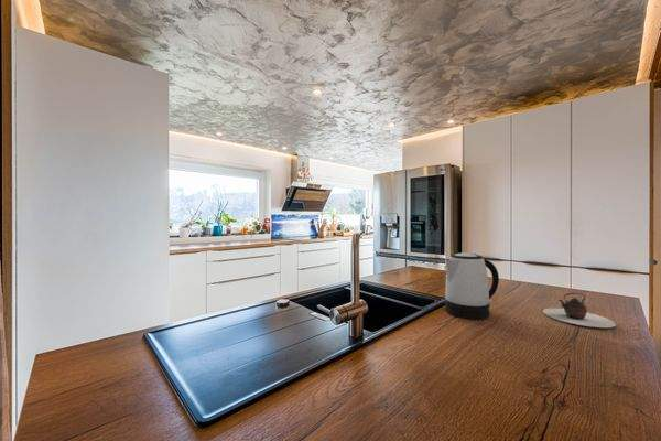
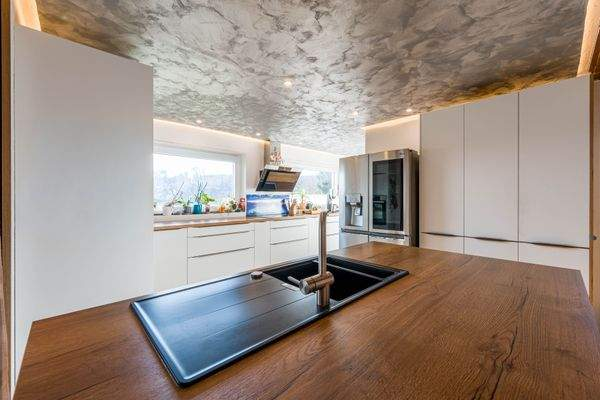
- kettle (472, 282)
- teapot (576, 304)
